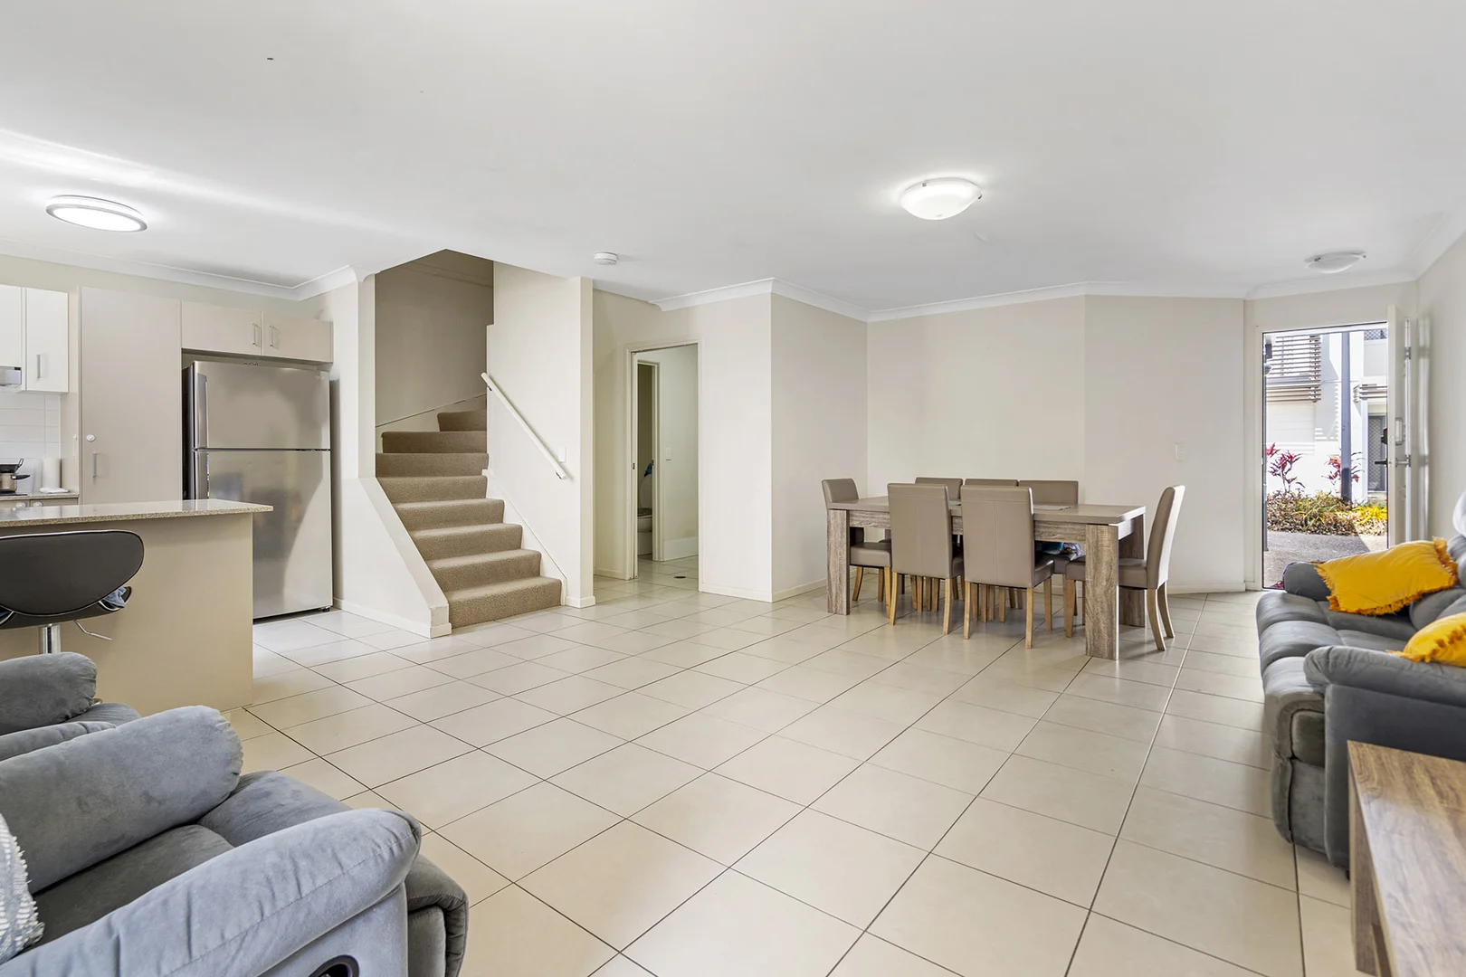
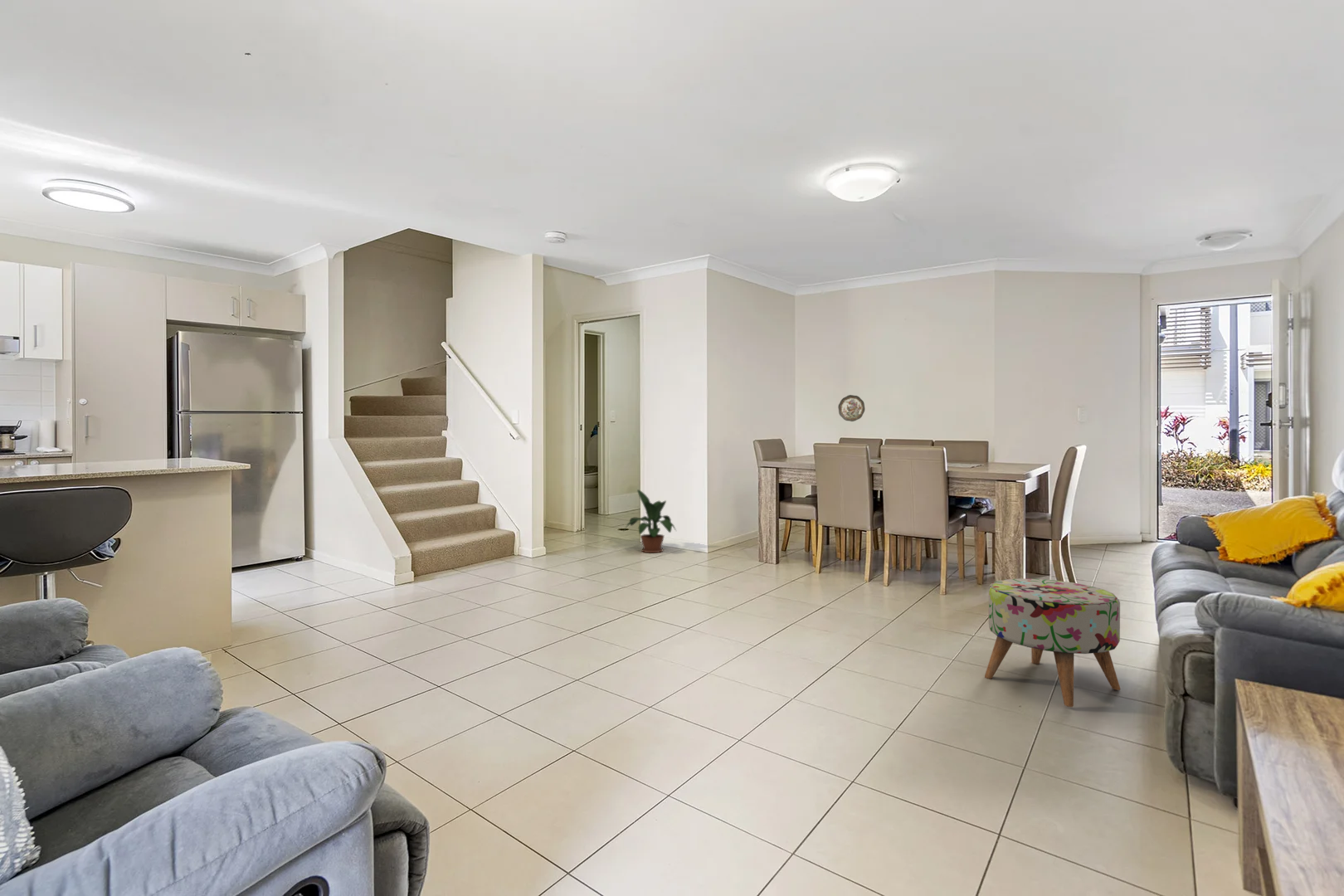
+ potted plant (652, 519)
+ decorative plate (851, 408)
+ ottoman (1050, 636)
